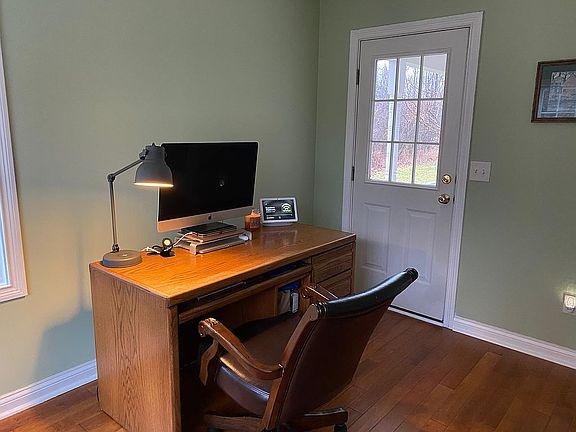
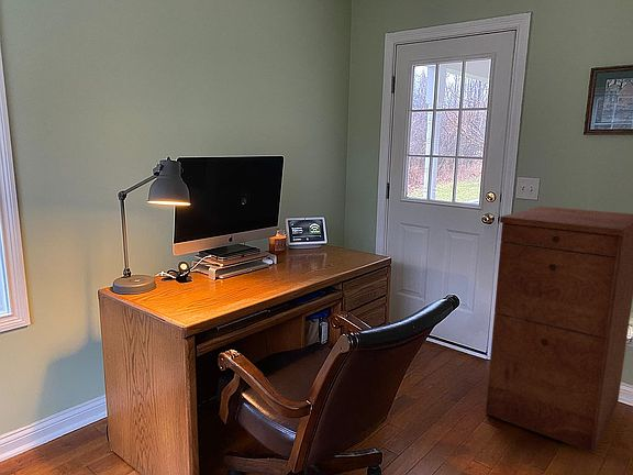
+ filing cabinet (563, 316)
